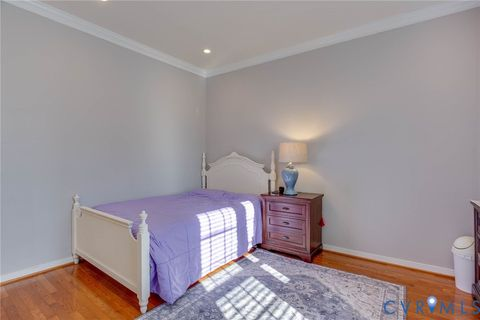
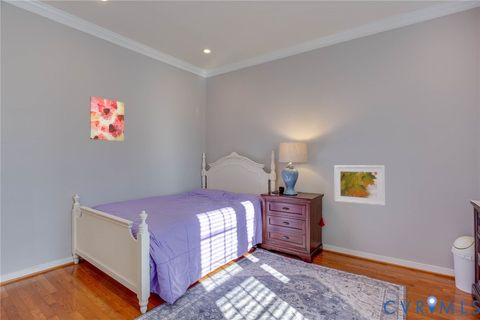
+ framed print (358, 184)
+ wall art (107, 120)
